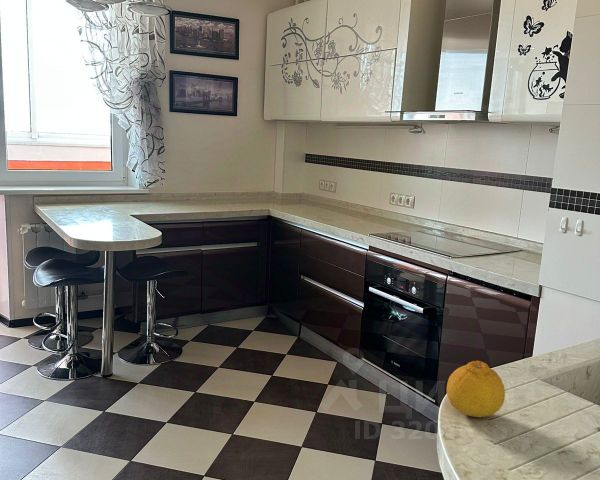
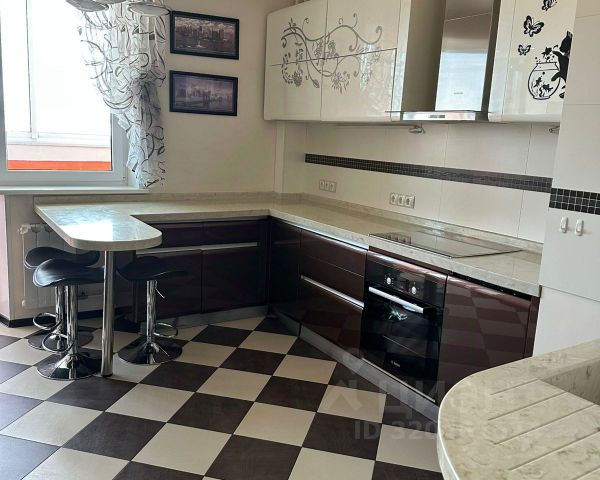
- fruit (475, 388)
